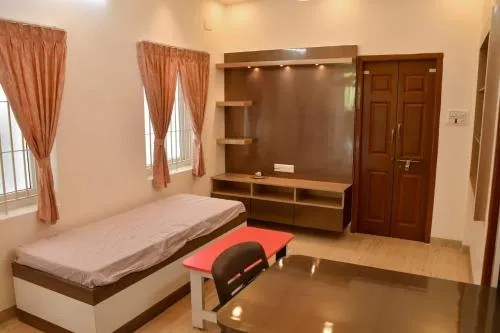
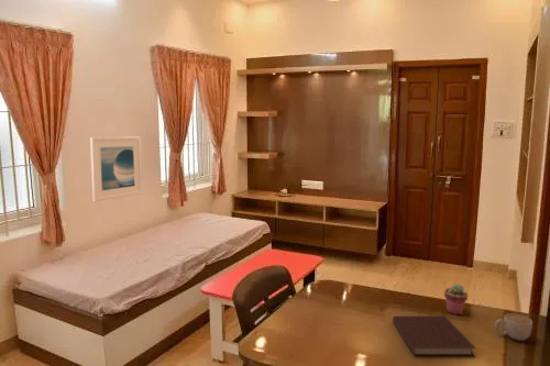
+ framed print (118, 167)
+ potted succulent (455, 298)
+ notebook (430, 334)
+ mug (513, 328)
